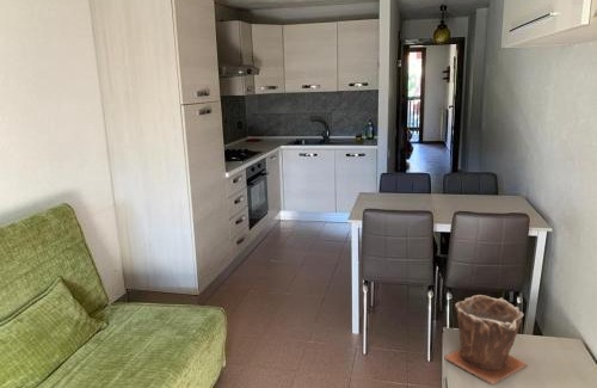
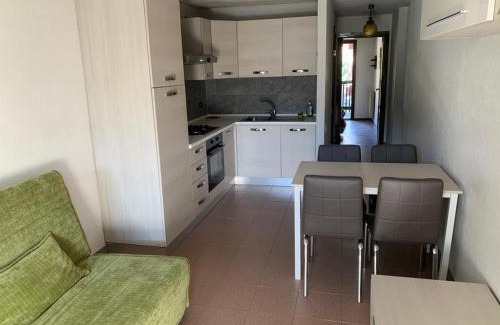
- plant pot (487, 334)
